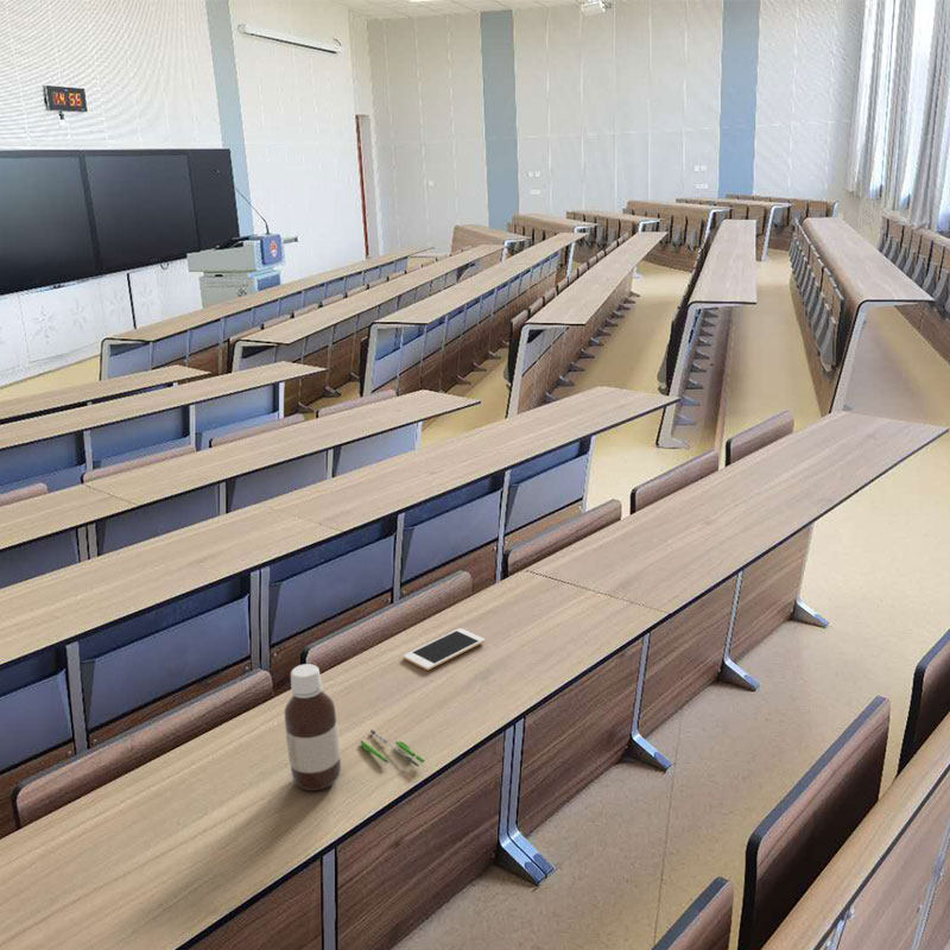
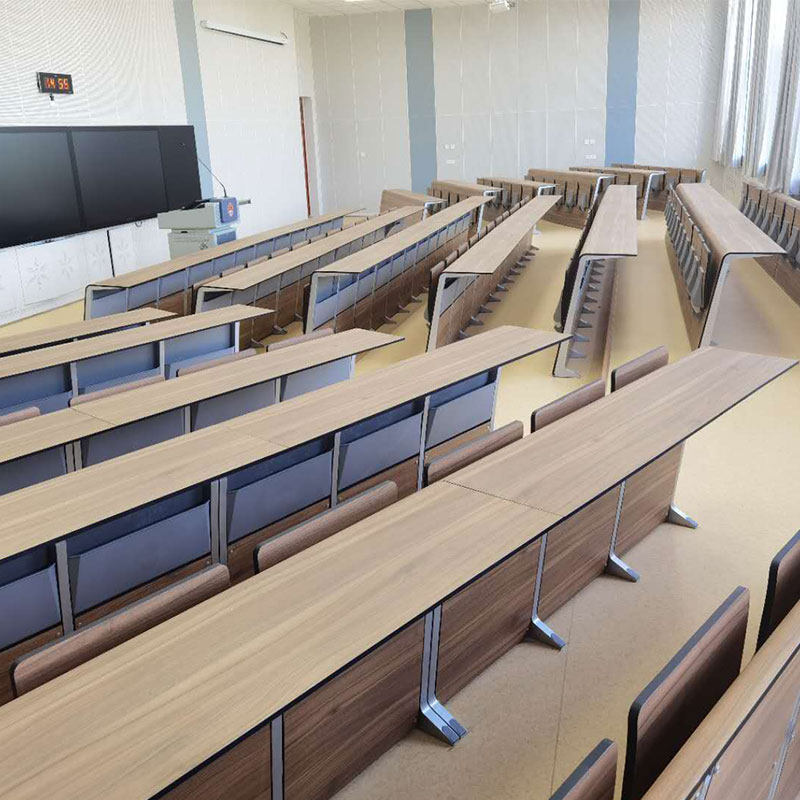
- cell phone (444, 648)
- bottle (311, 726)
- pen (391, 746)
